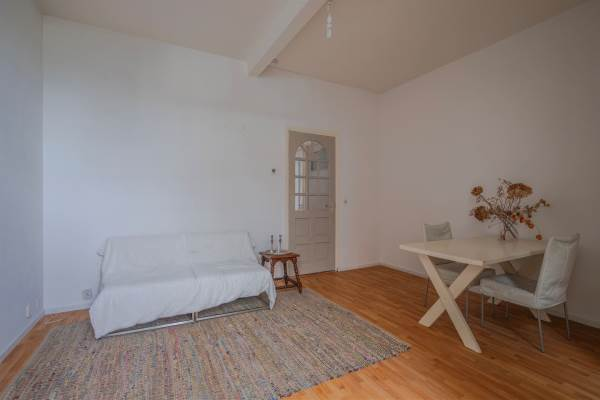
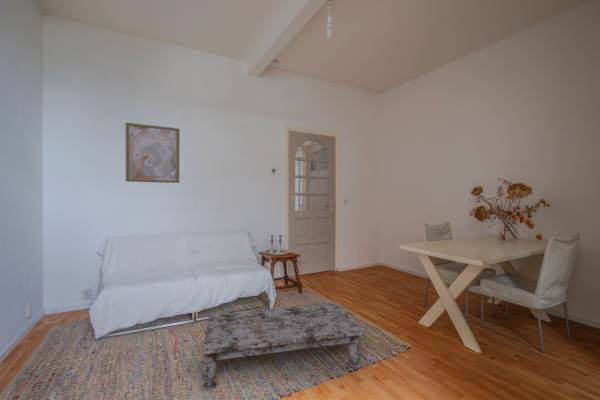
+ coffee table (281, 340)
+ wall art (153, 153)
